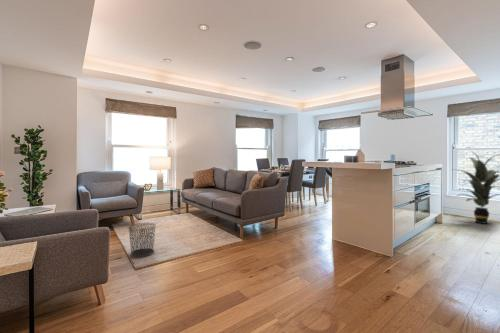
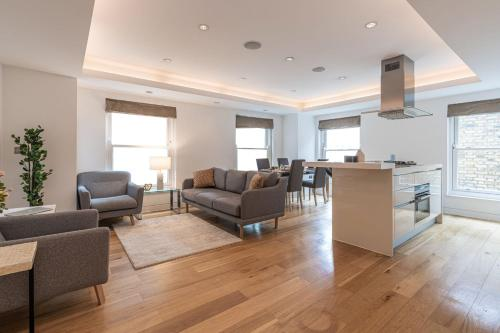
- indoor plant (478, 186)
- waste bin (141, 239)
